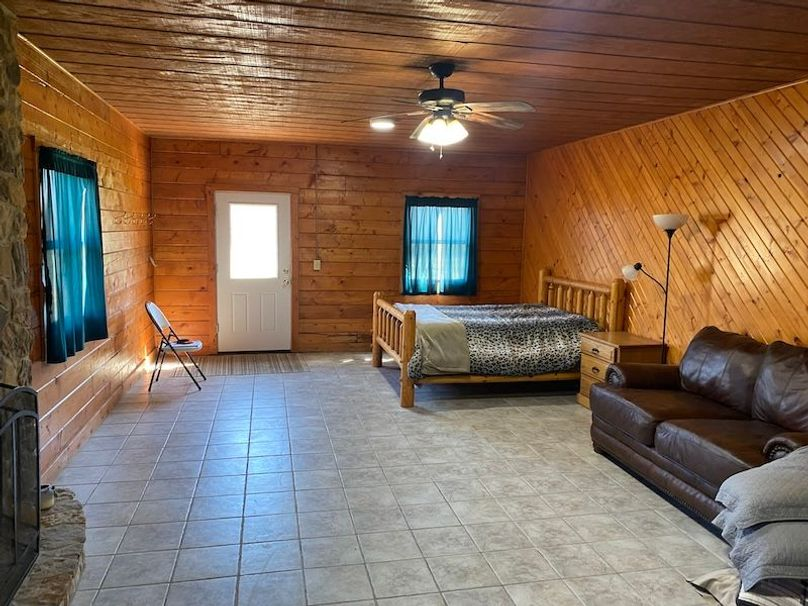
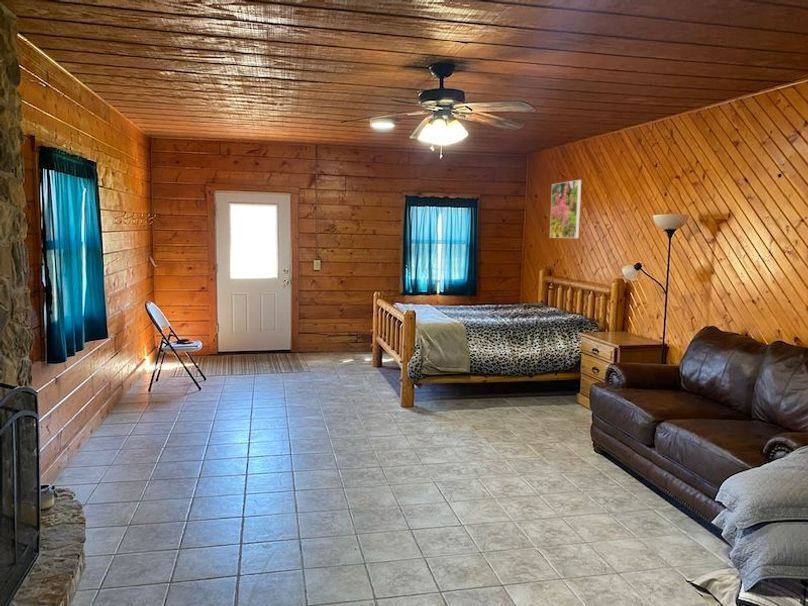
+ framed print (564, 210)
